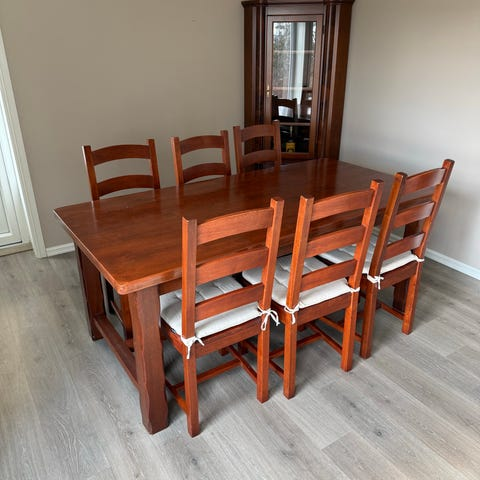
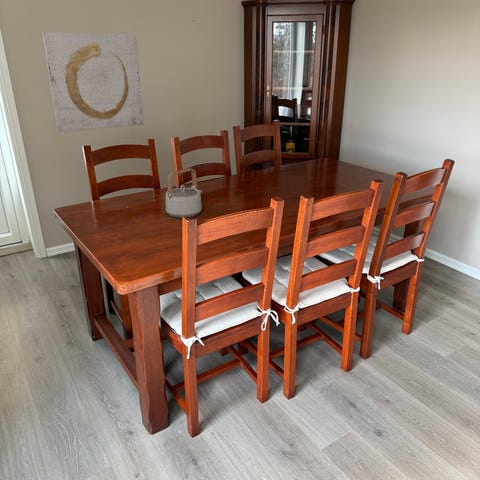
+ wall art (96, 82)
+ teapot (185, 191)
